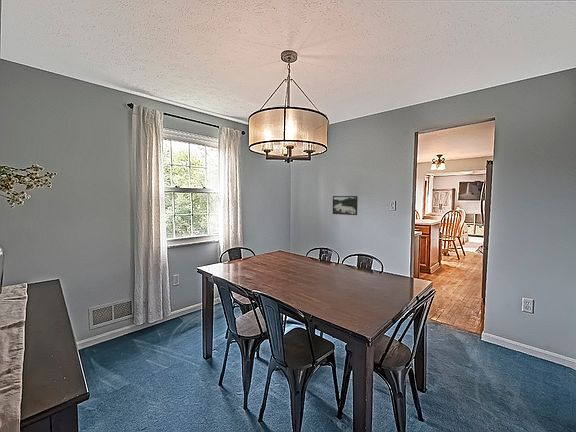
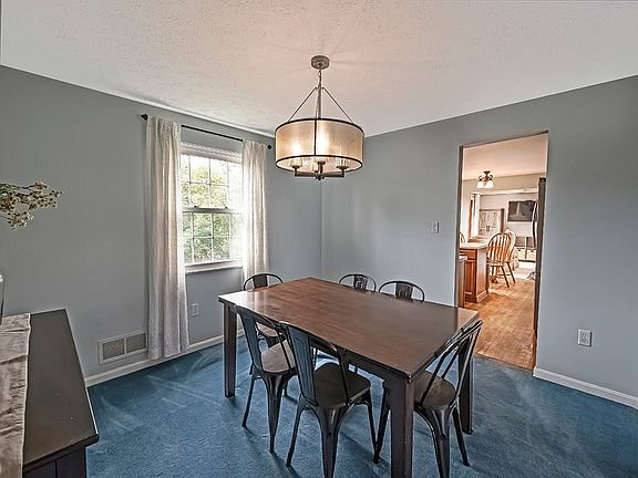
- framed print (344, 205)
